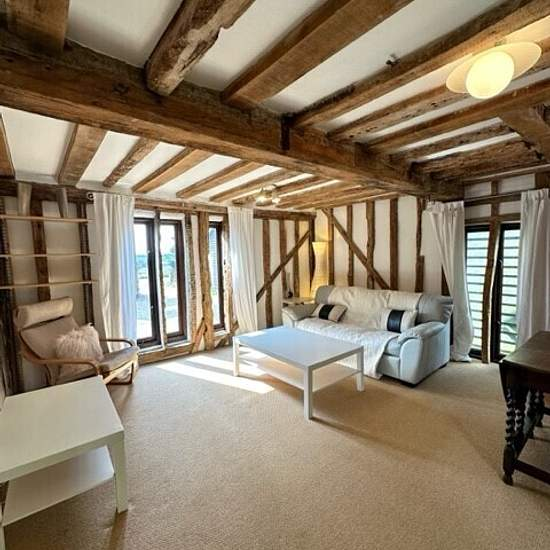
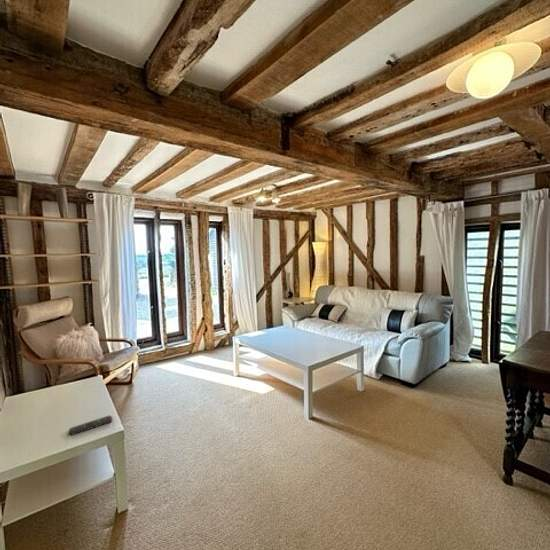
+ remote control (91, 424)
